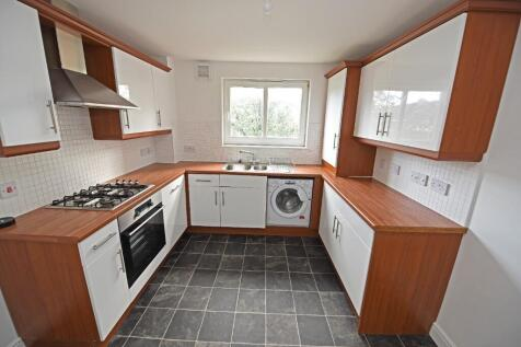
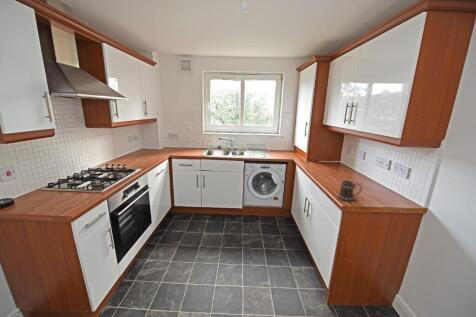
+ mug (349, 190)
